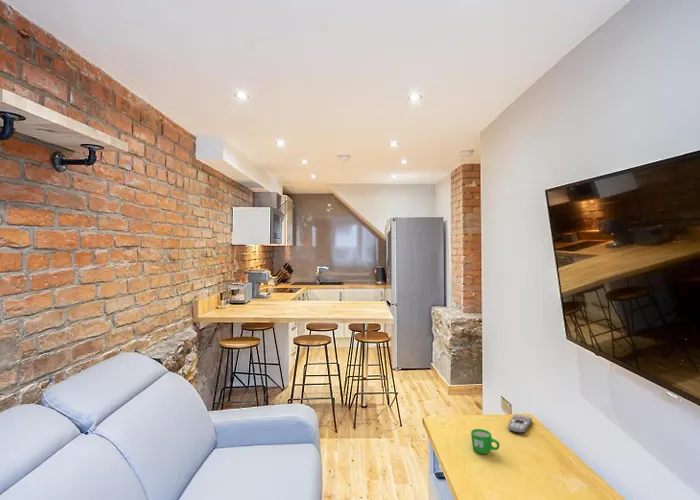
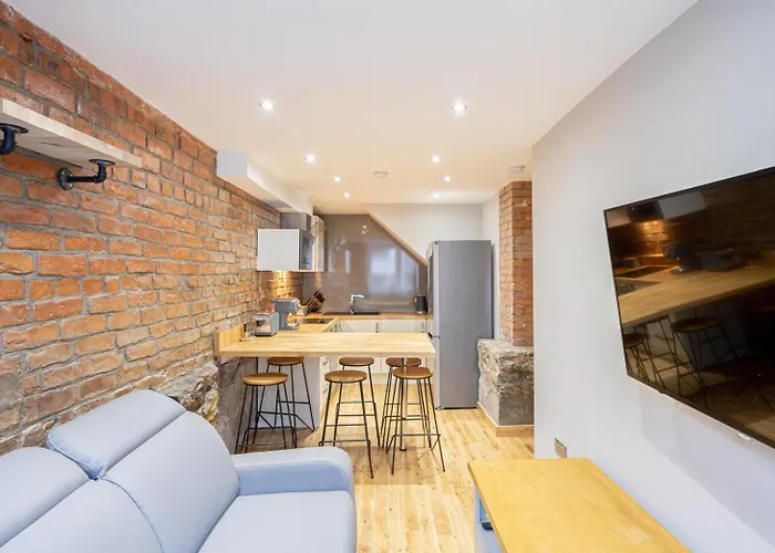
- remote control (519, 423)
- mug (485, 443)
